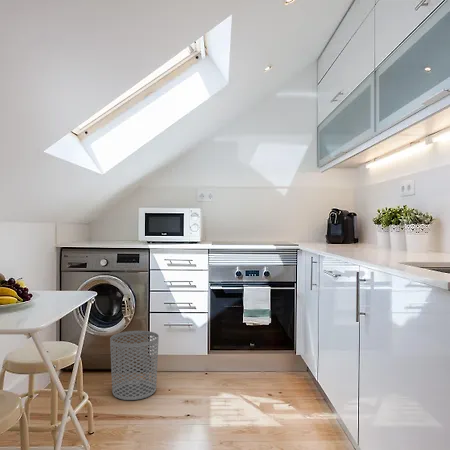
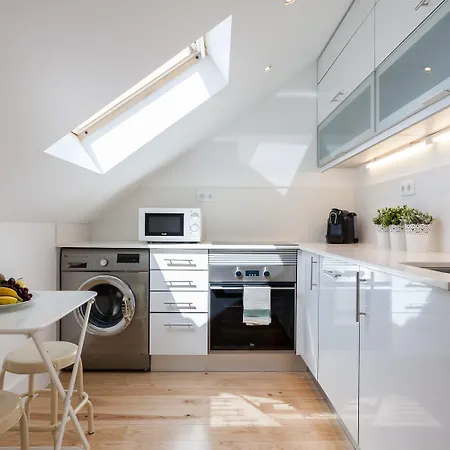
- waste bin (134, 364)
